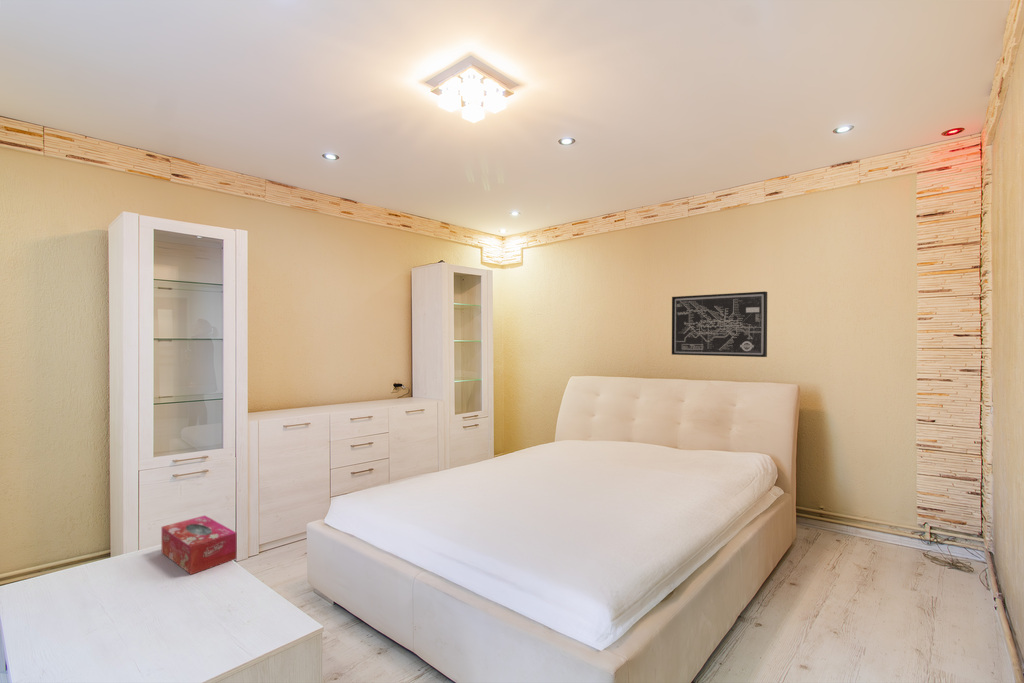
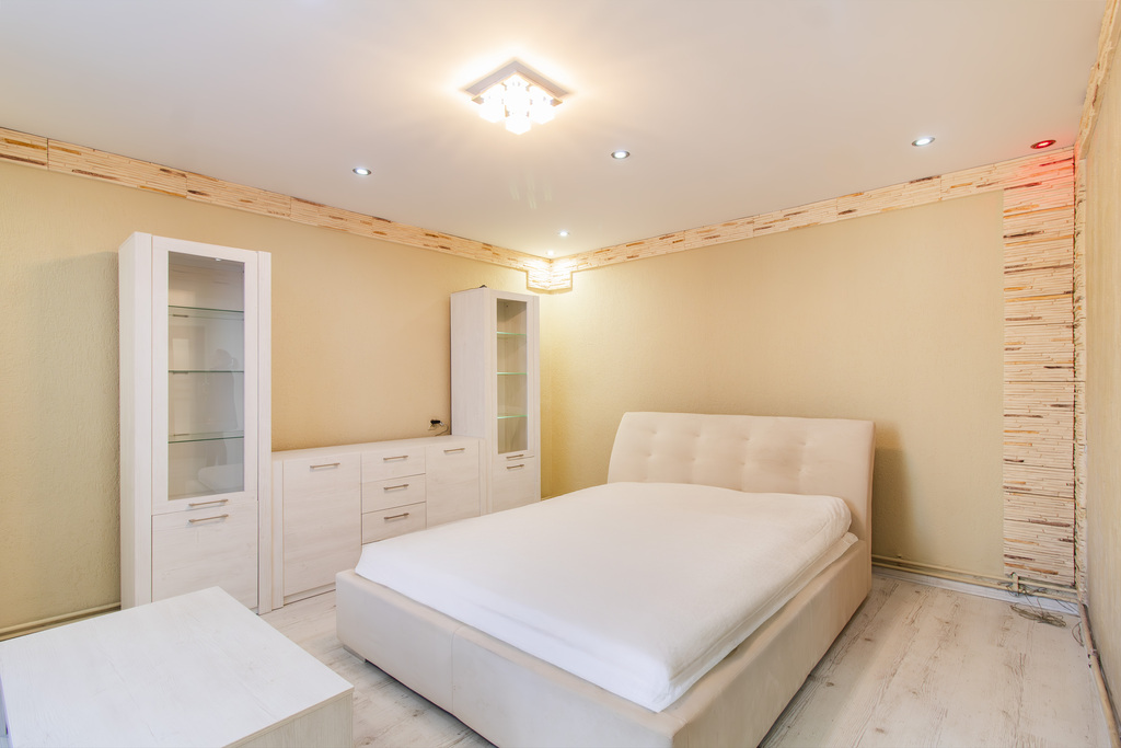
- wall art (716, 325)
- tissue box (198, 542)
